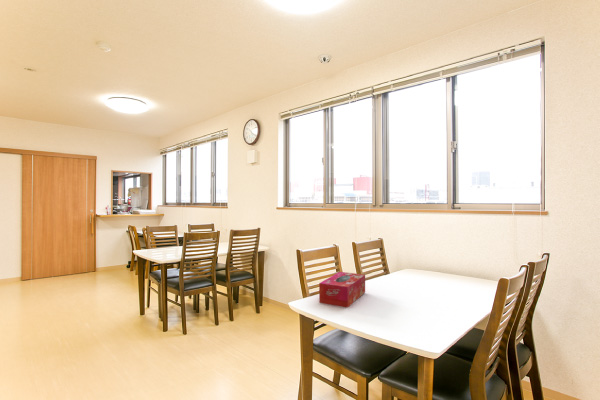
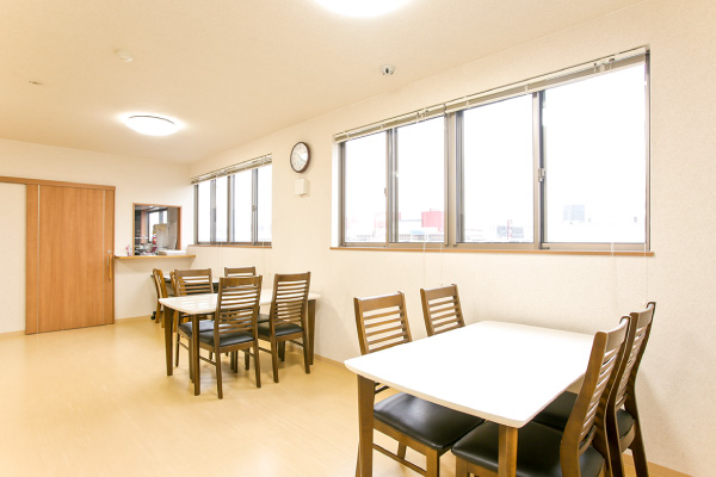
- tissue box (343, 287)
